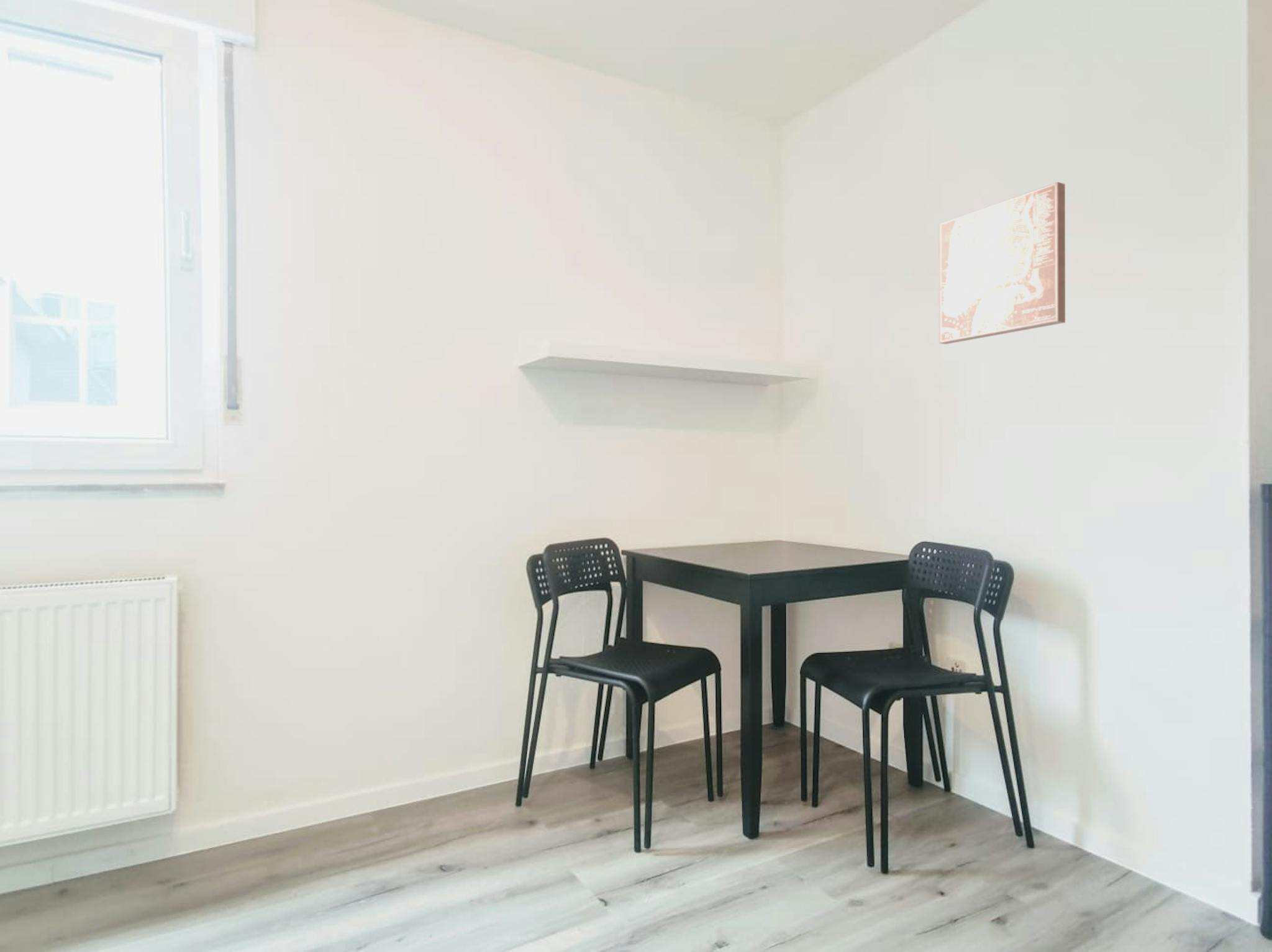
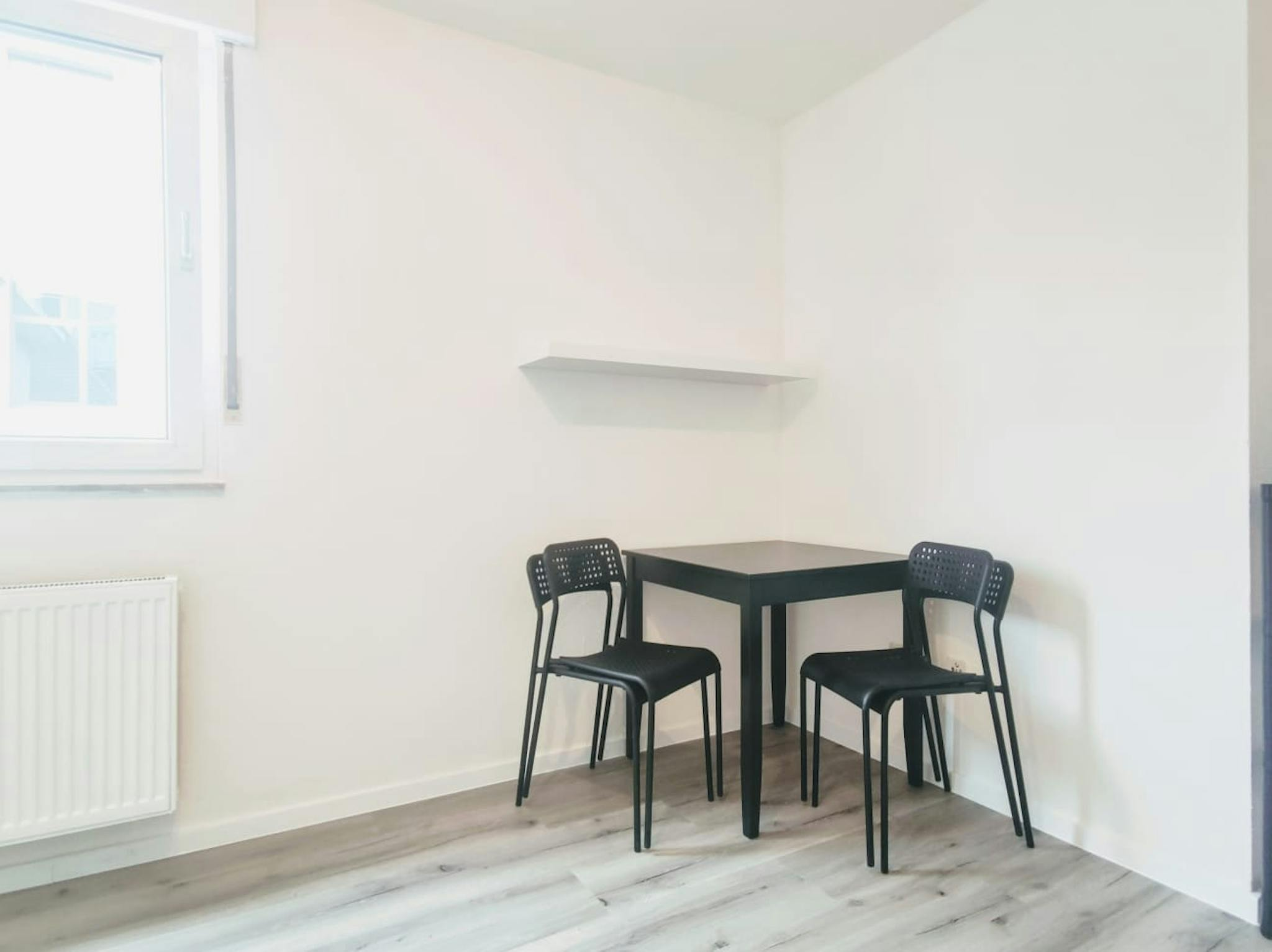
- wall art (997, 270)
